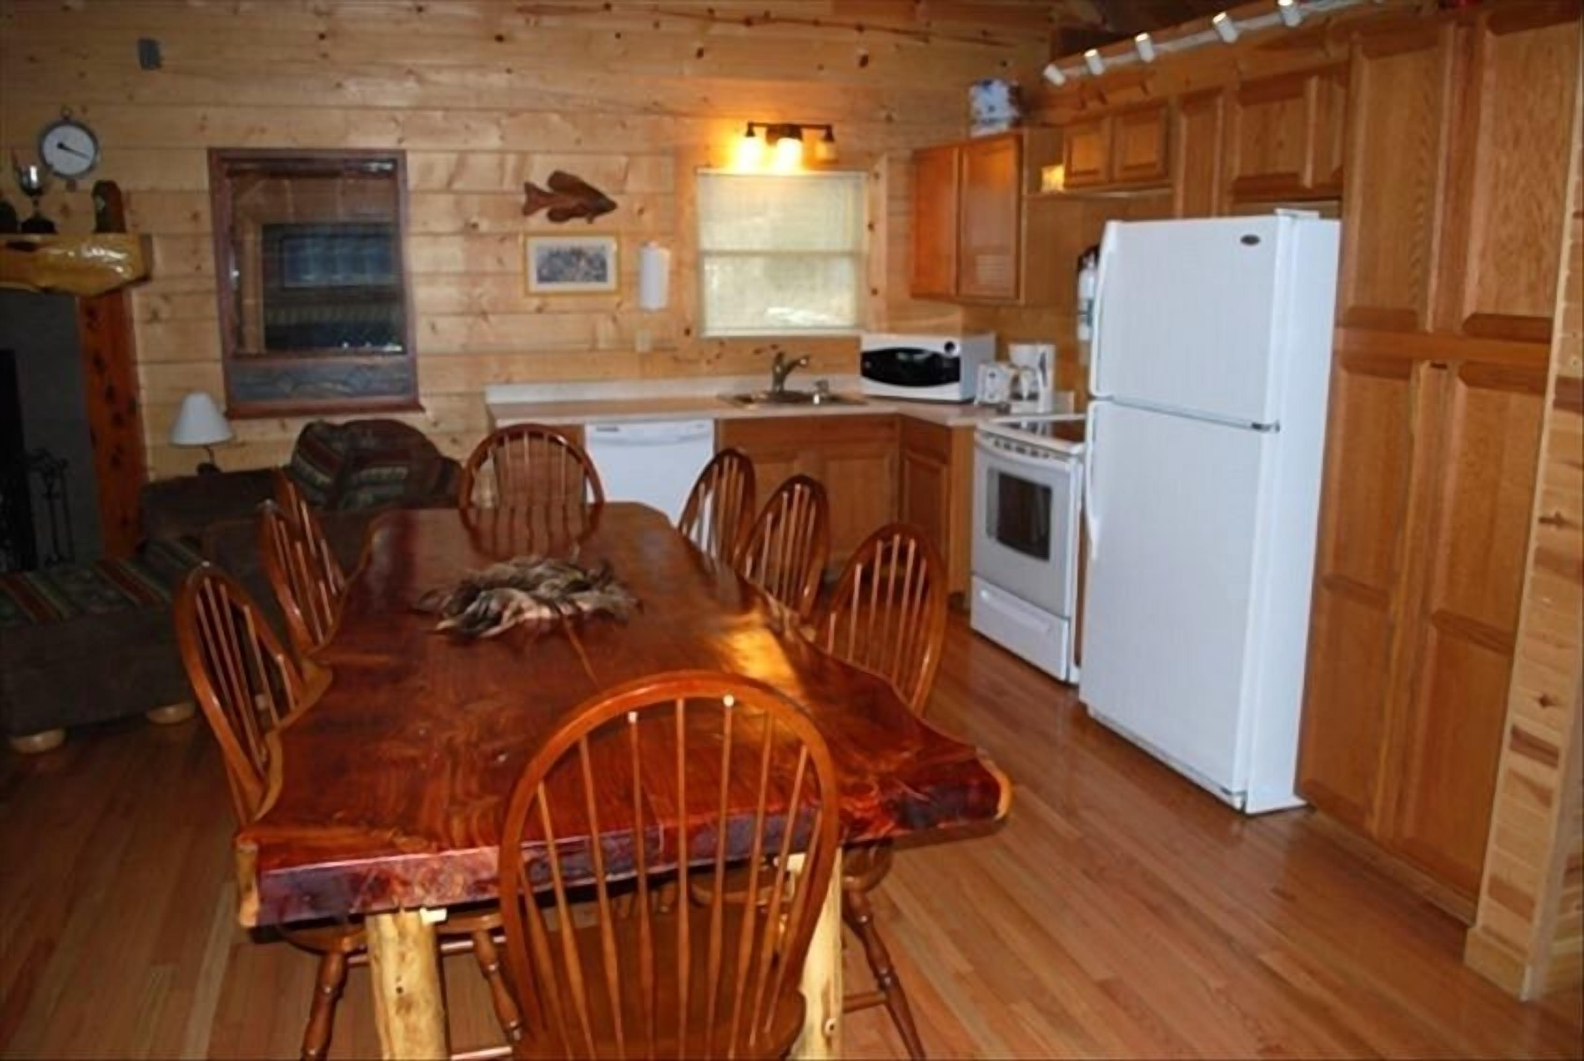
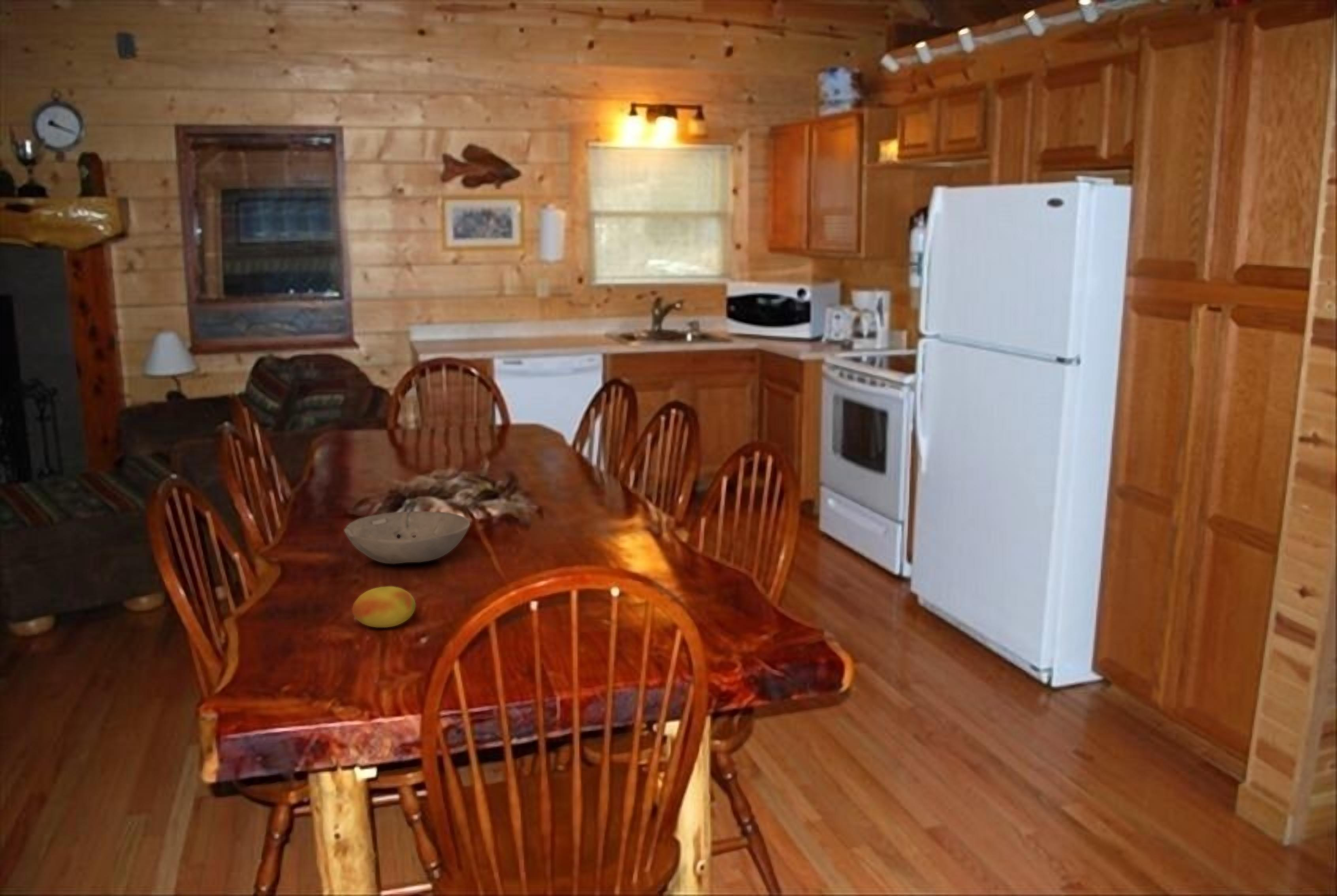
+ bowl (408, 542)
+ fruit (384, 606)
